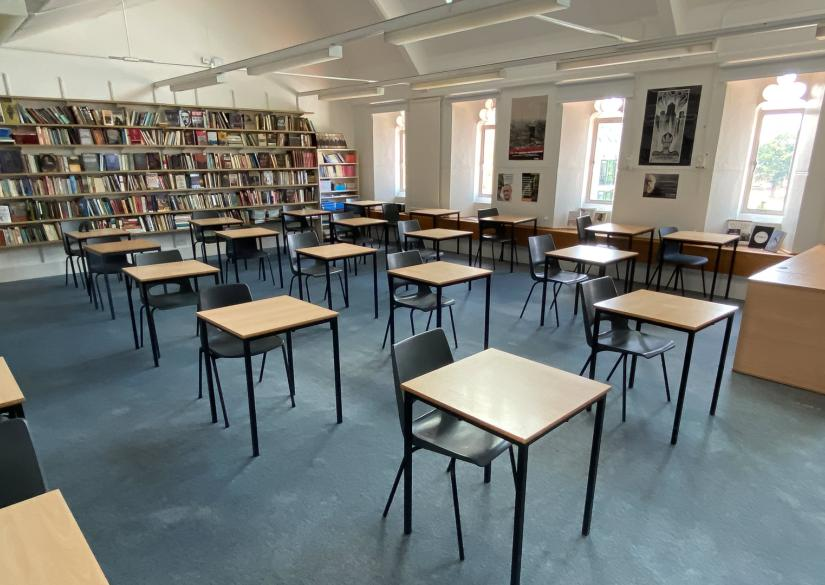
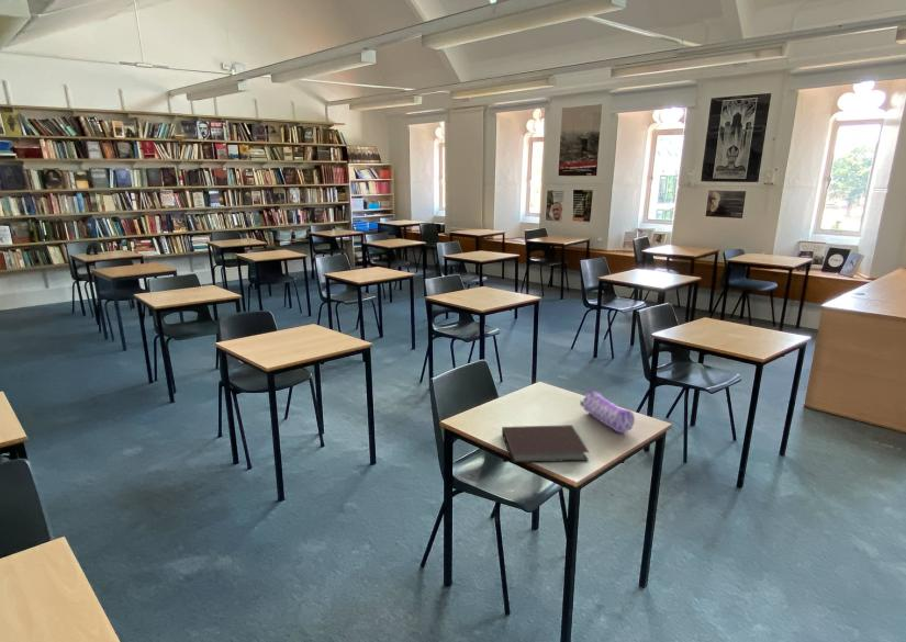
+ notebook (543, 442)
+ pencil case (607, 409)
